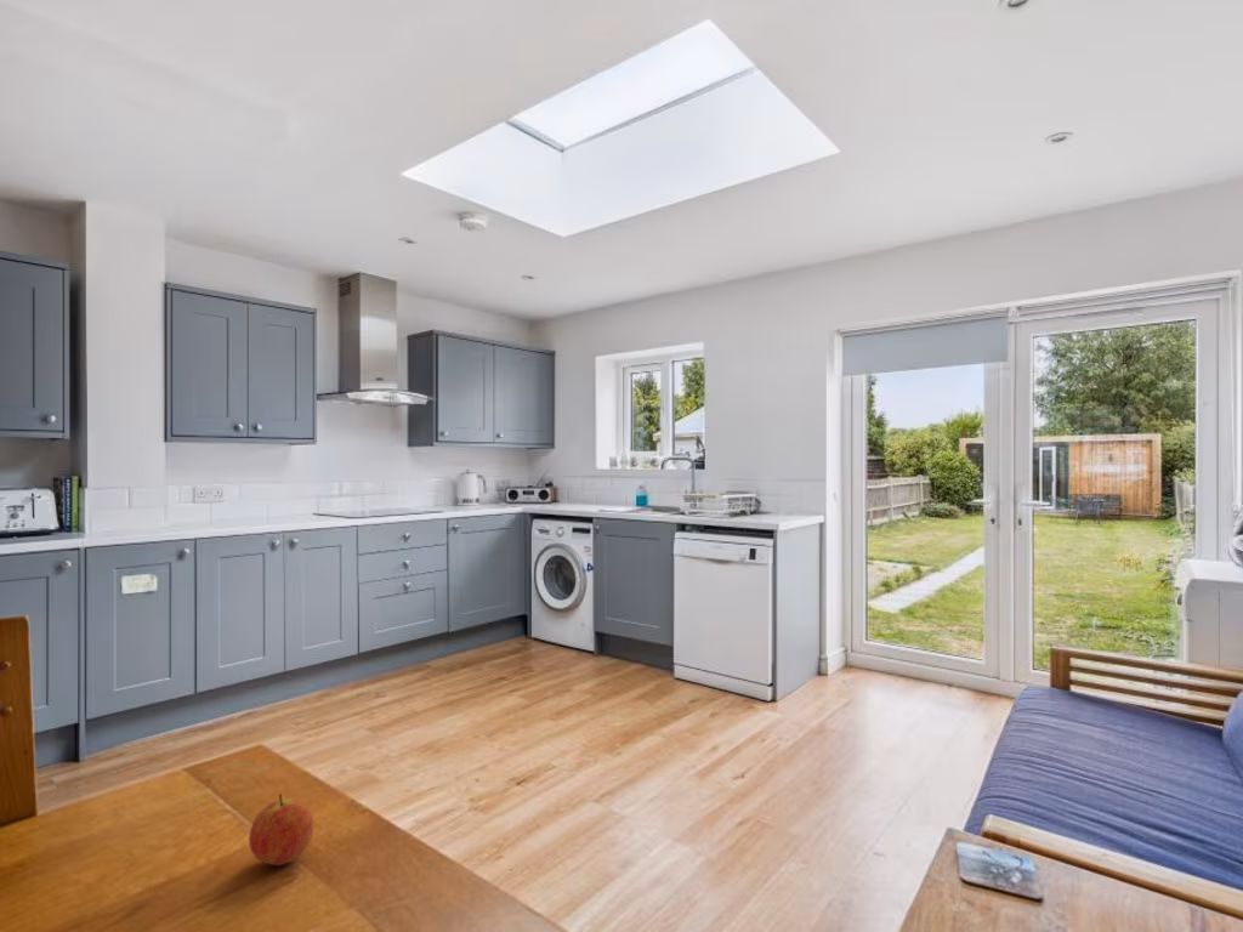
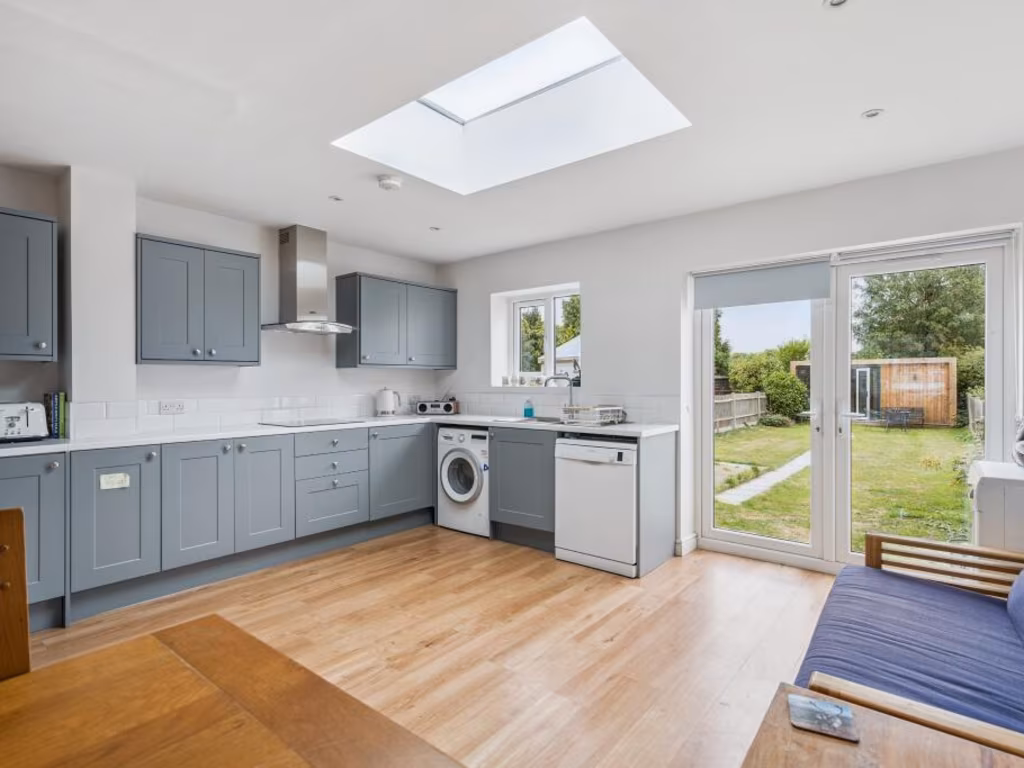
- fruit (282, 826)
